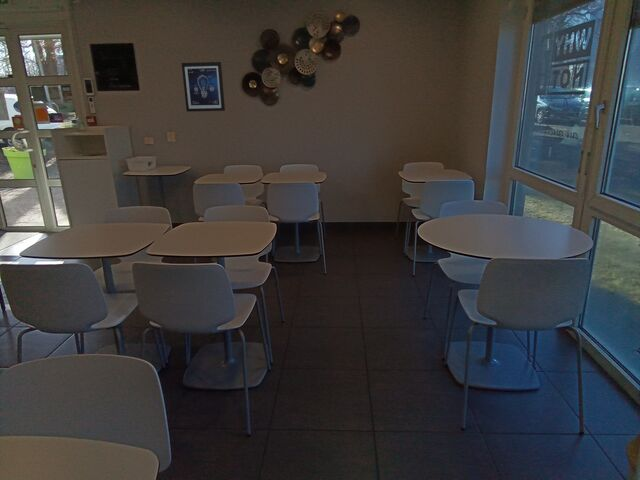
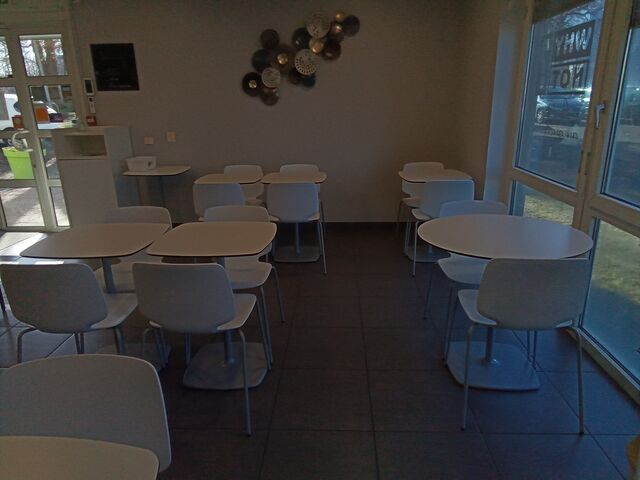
- wall art (203, 87)
